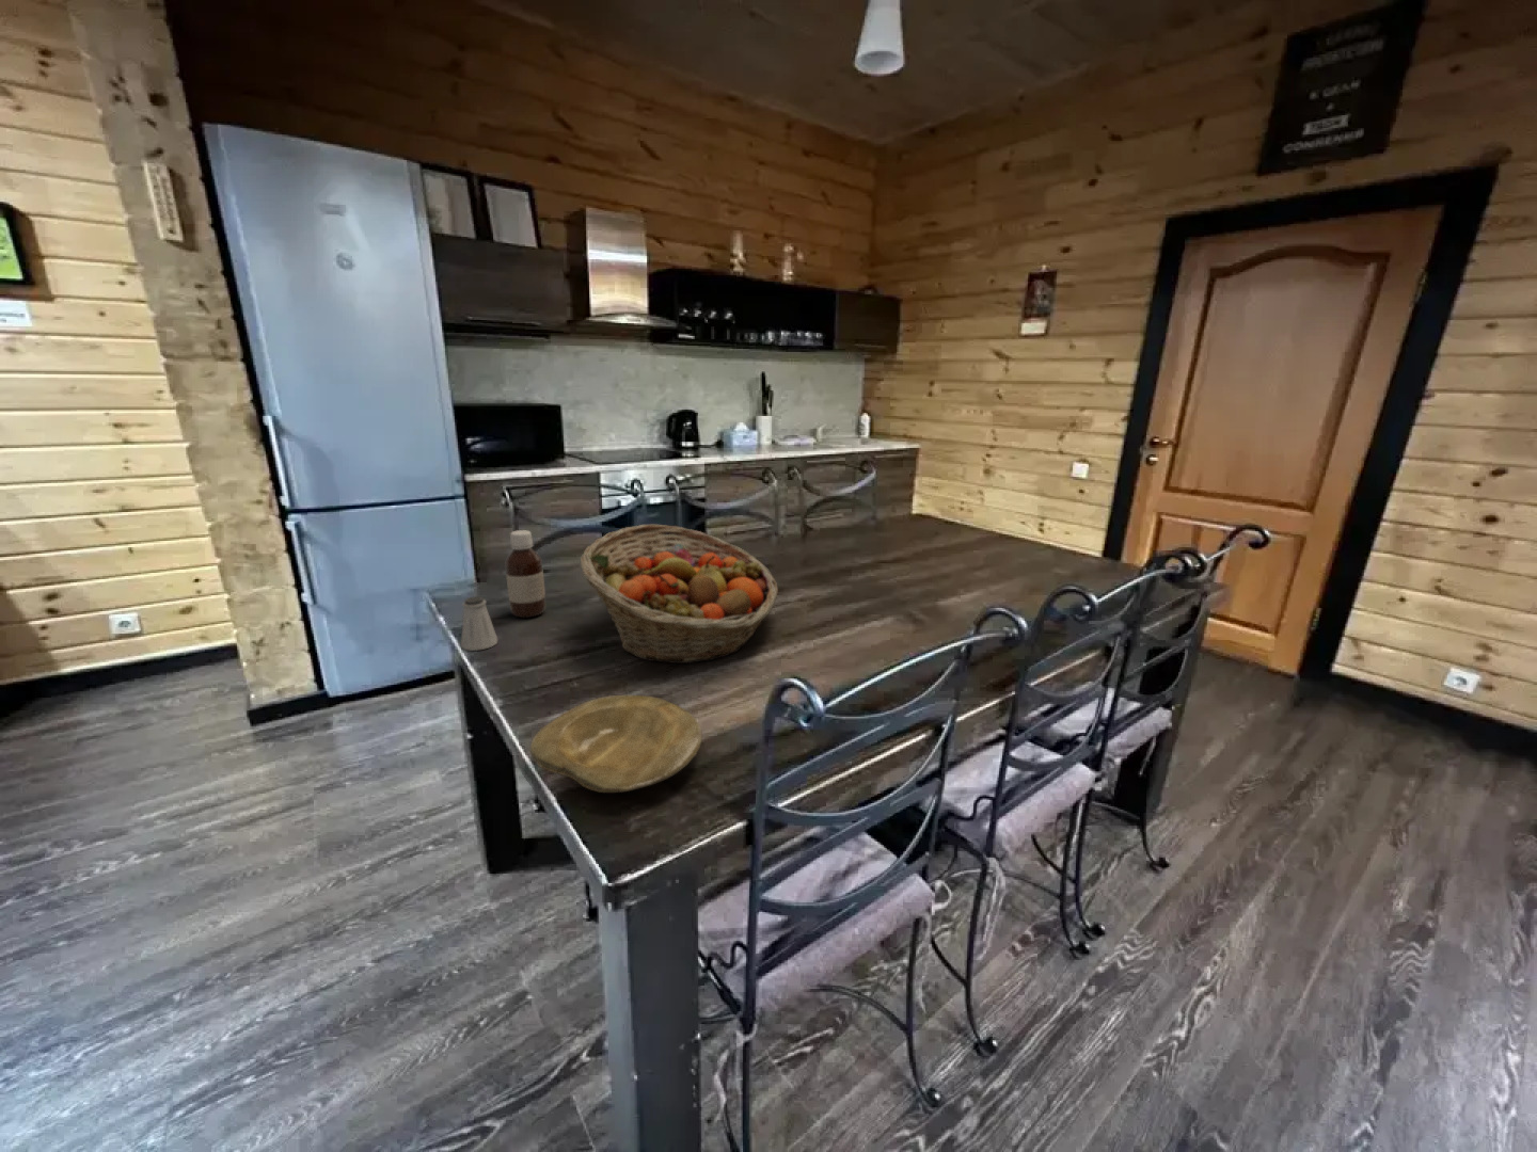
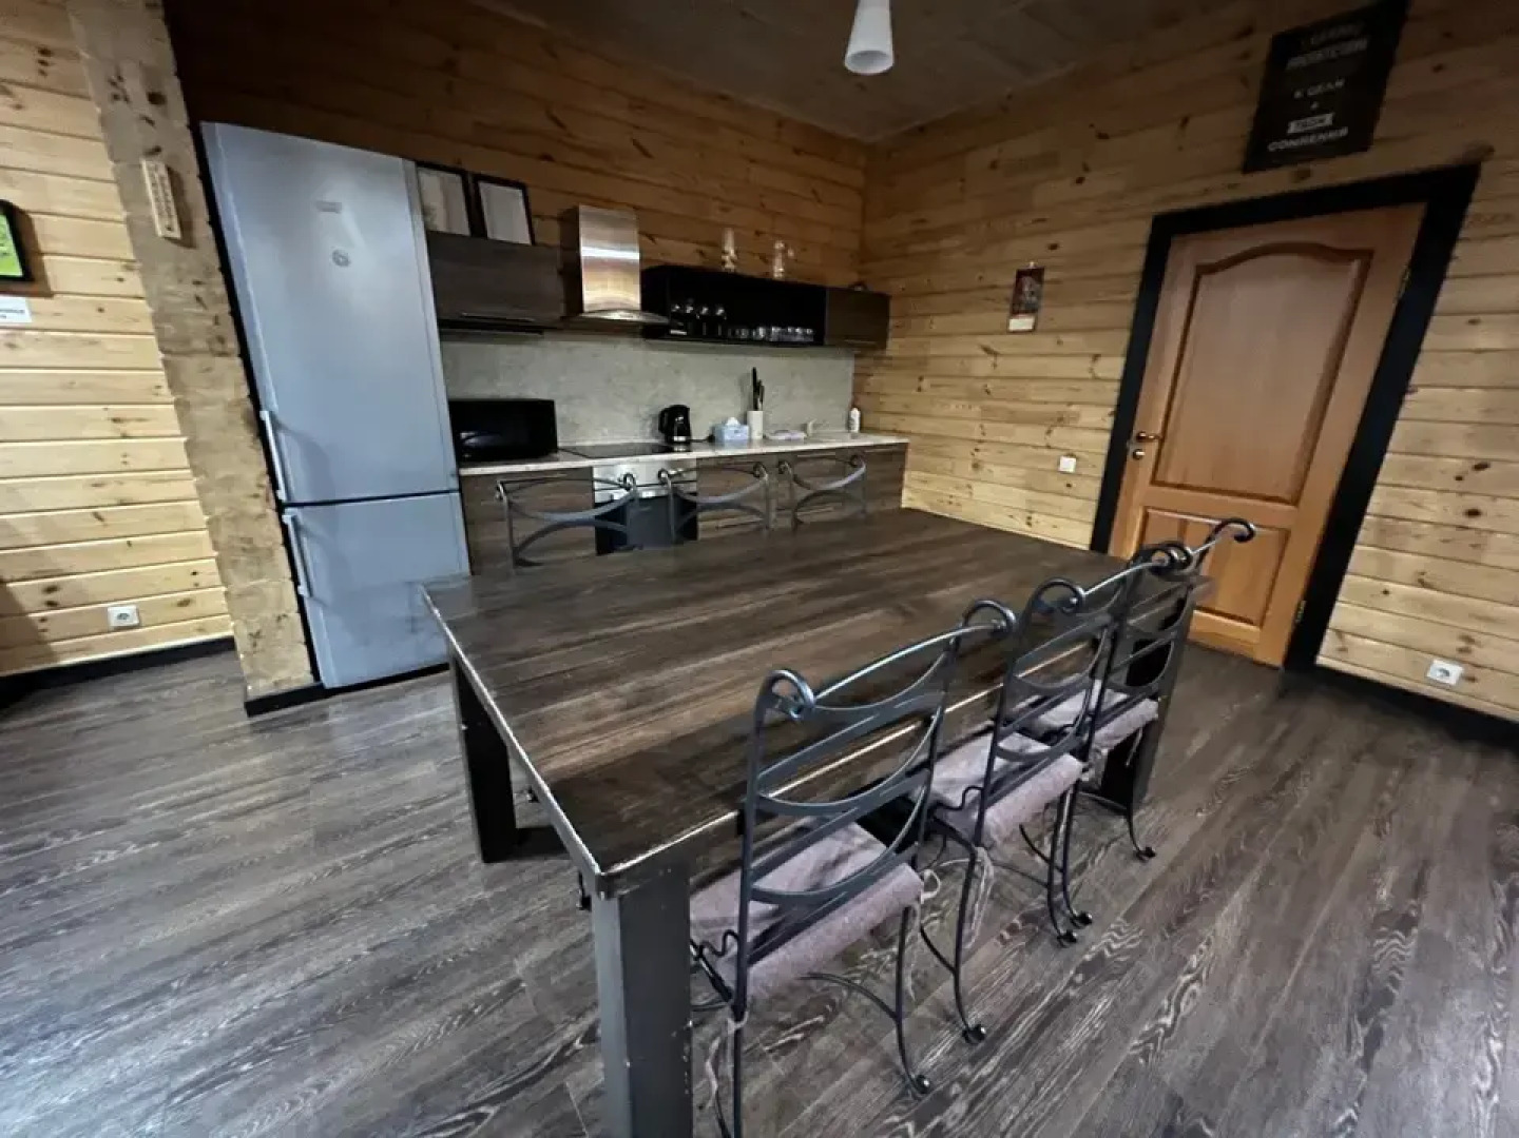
- bottle (524, 572)
- plate (621, 744)
- fruit basket (684, 587)
- saltshaker (476, 621)
